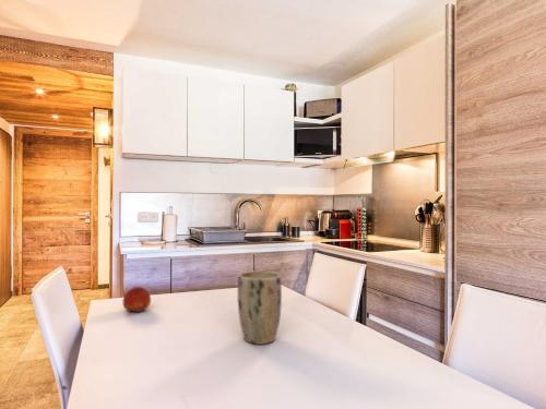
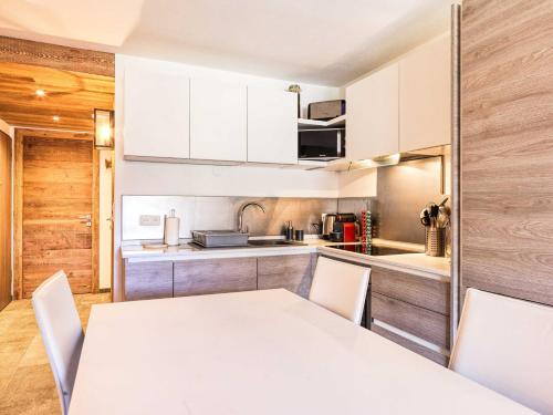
- fruit (136, 298)
- plant pot (259, 306)
